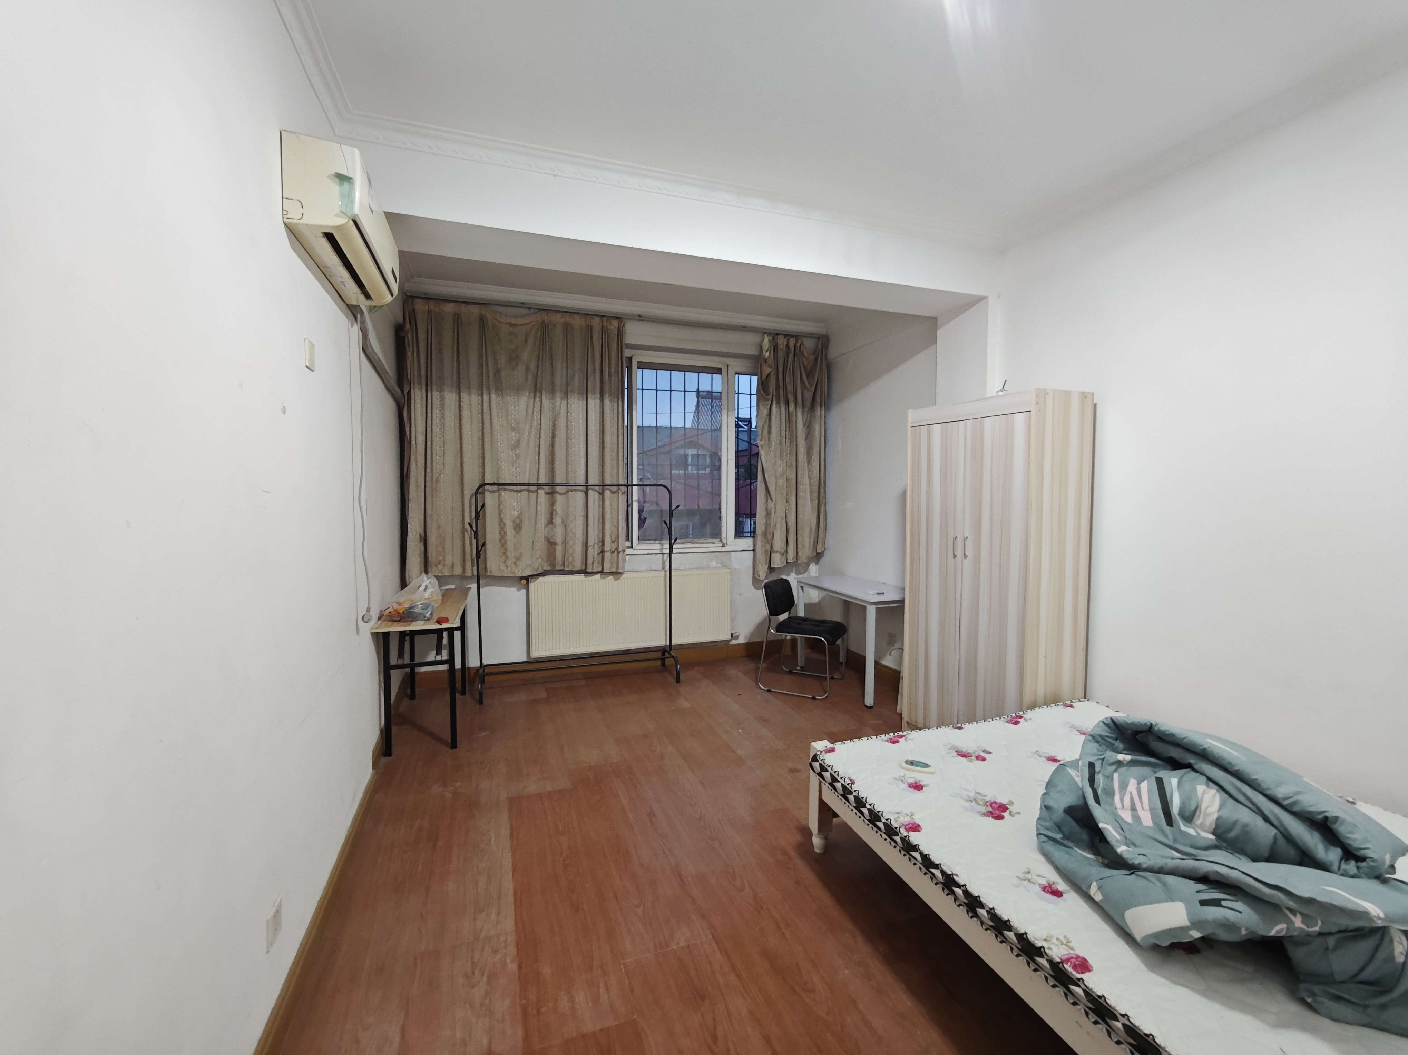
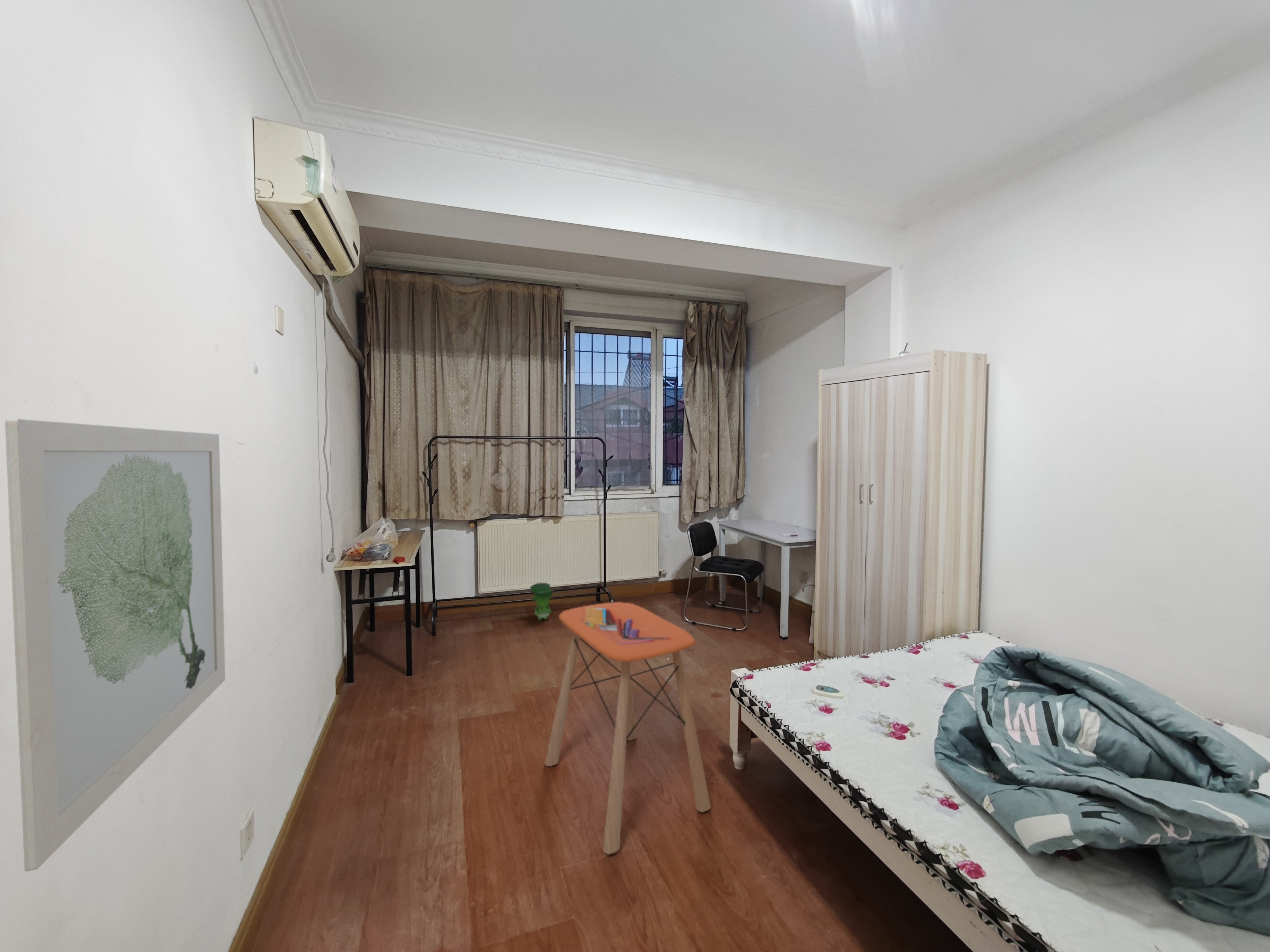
+ wall art (149, 590)
+ side table (623, 705)
+ toy figurine (542, 601)
